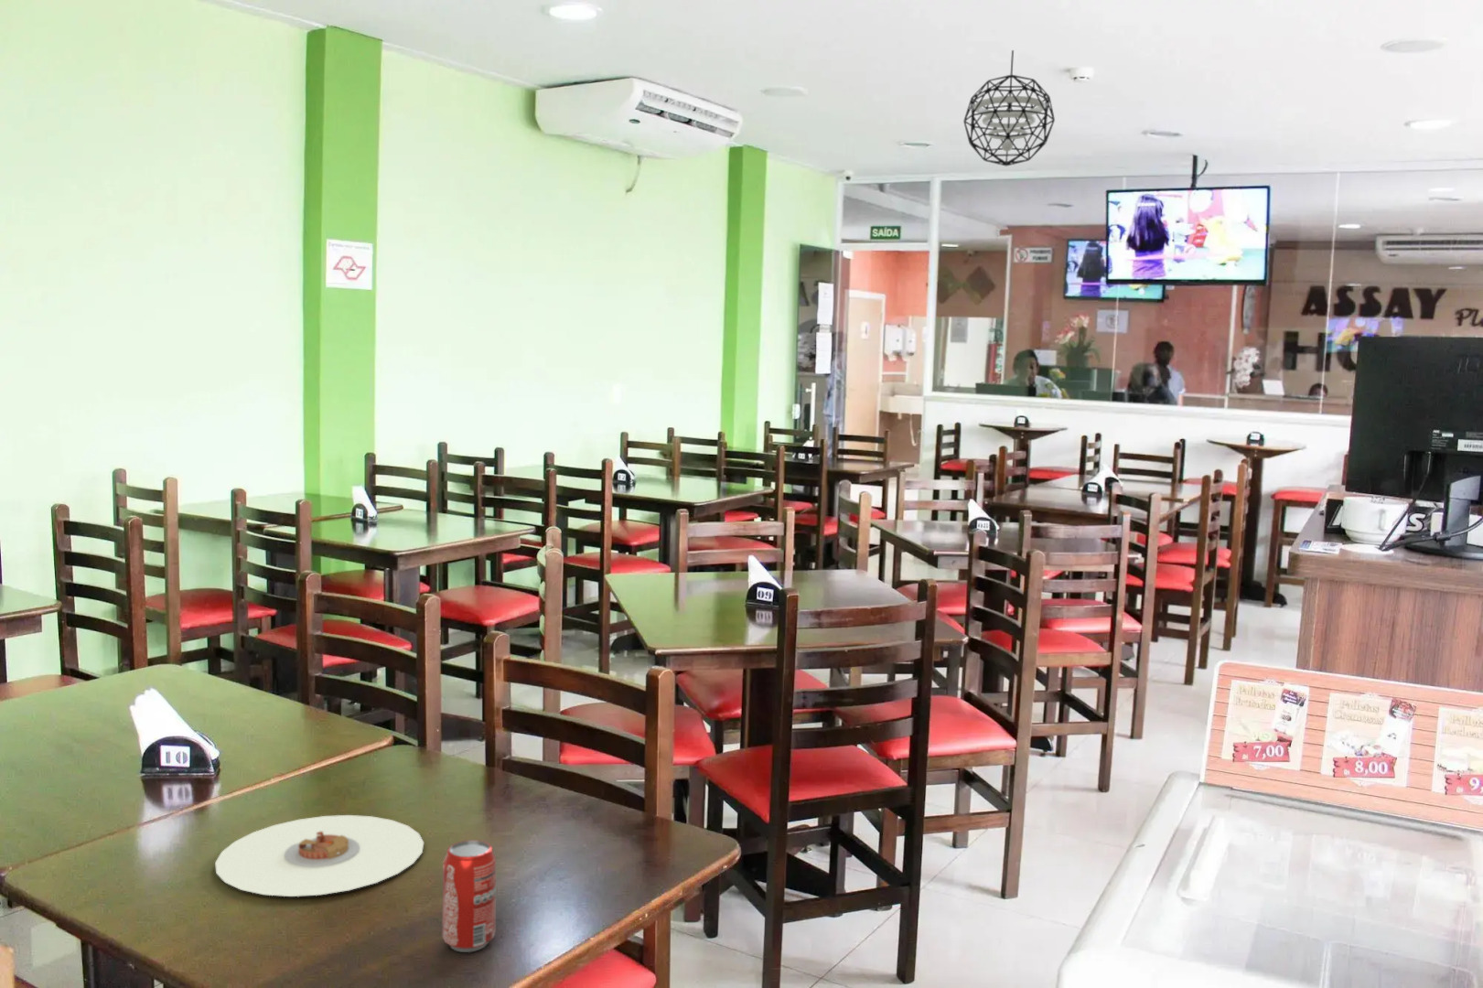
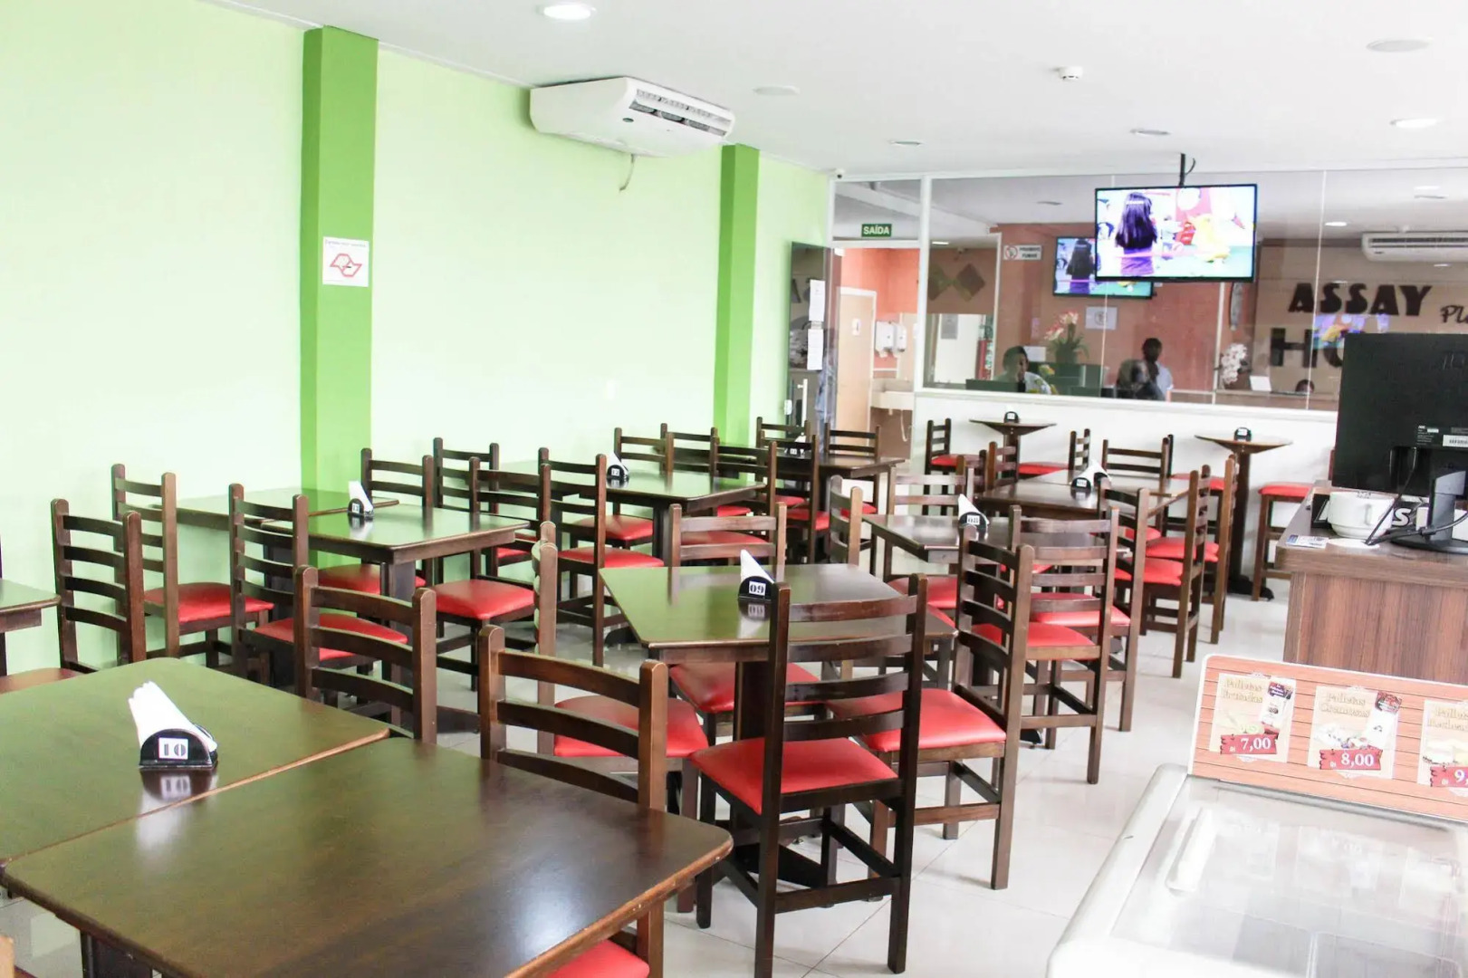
- plate (322, 846)
- beverage can (470, 895)
- pendant light (1009, 108)
